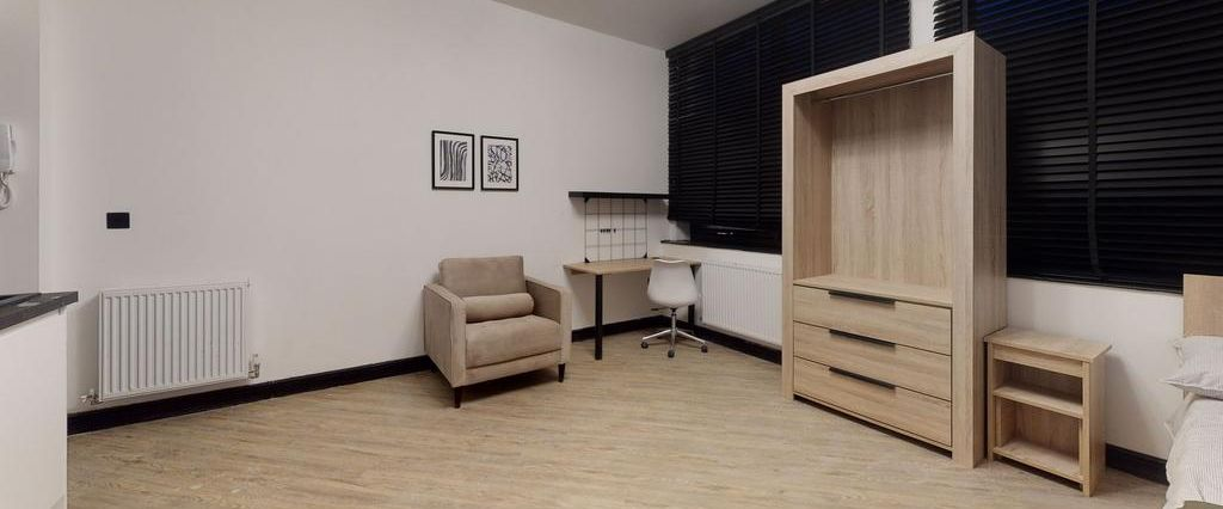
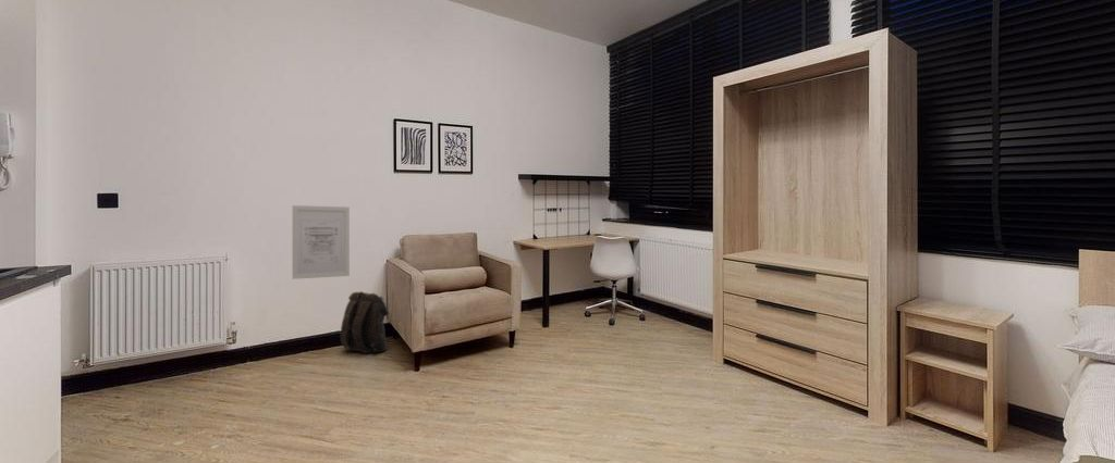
+ backpack (365, 320)
+ wall art (321, 241)
